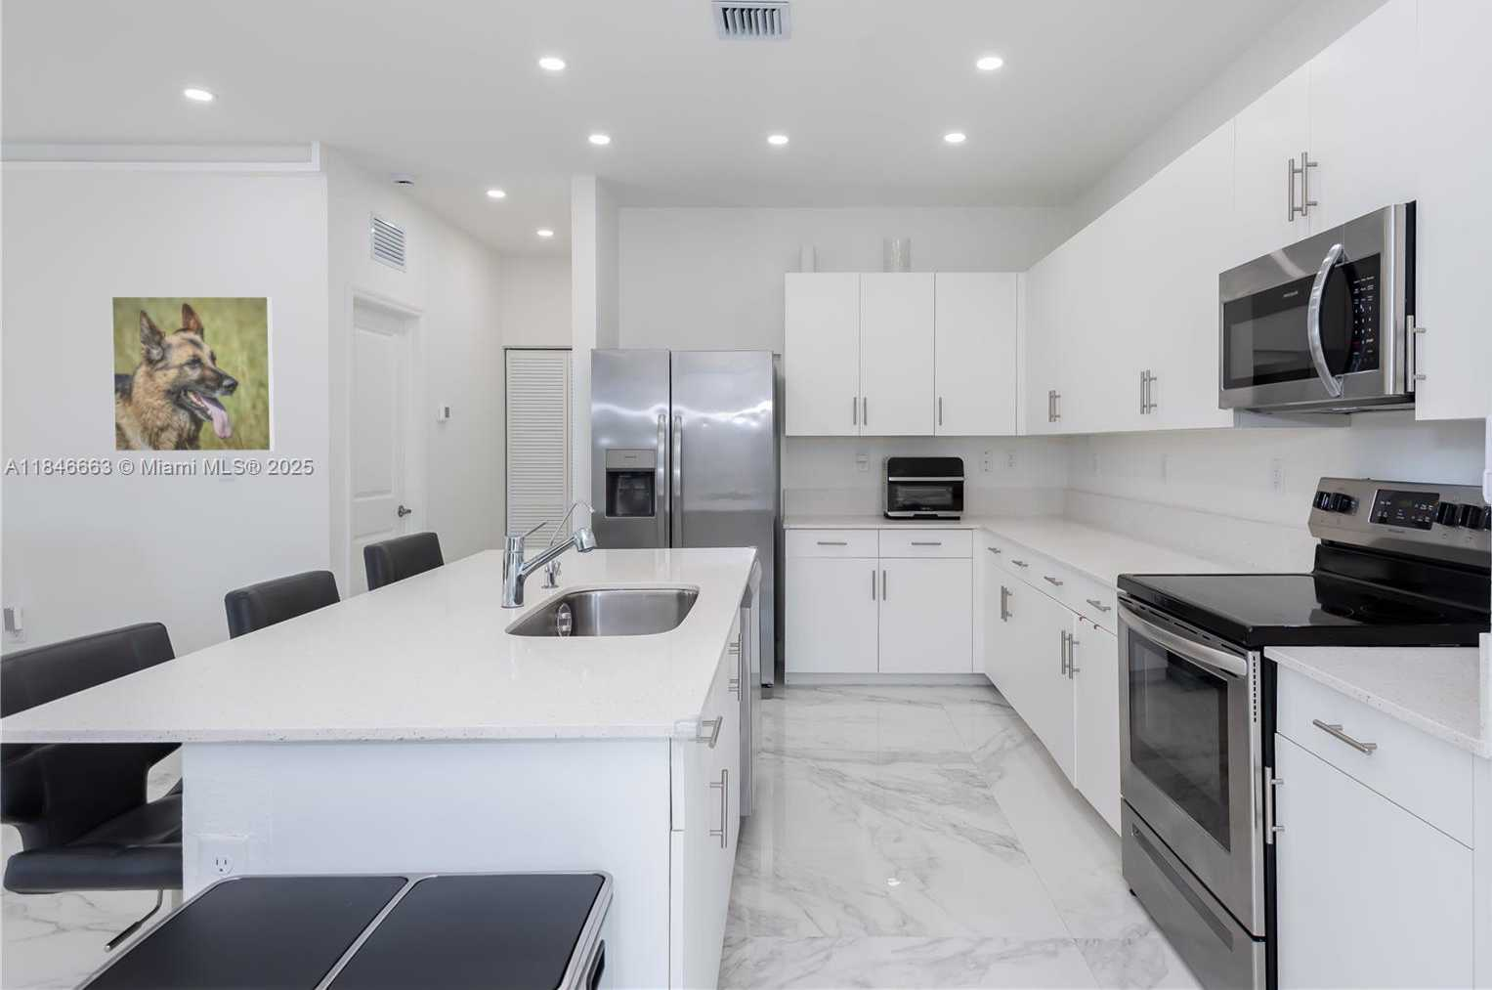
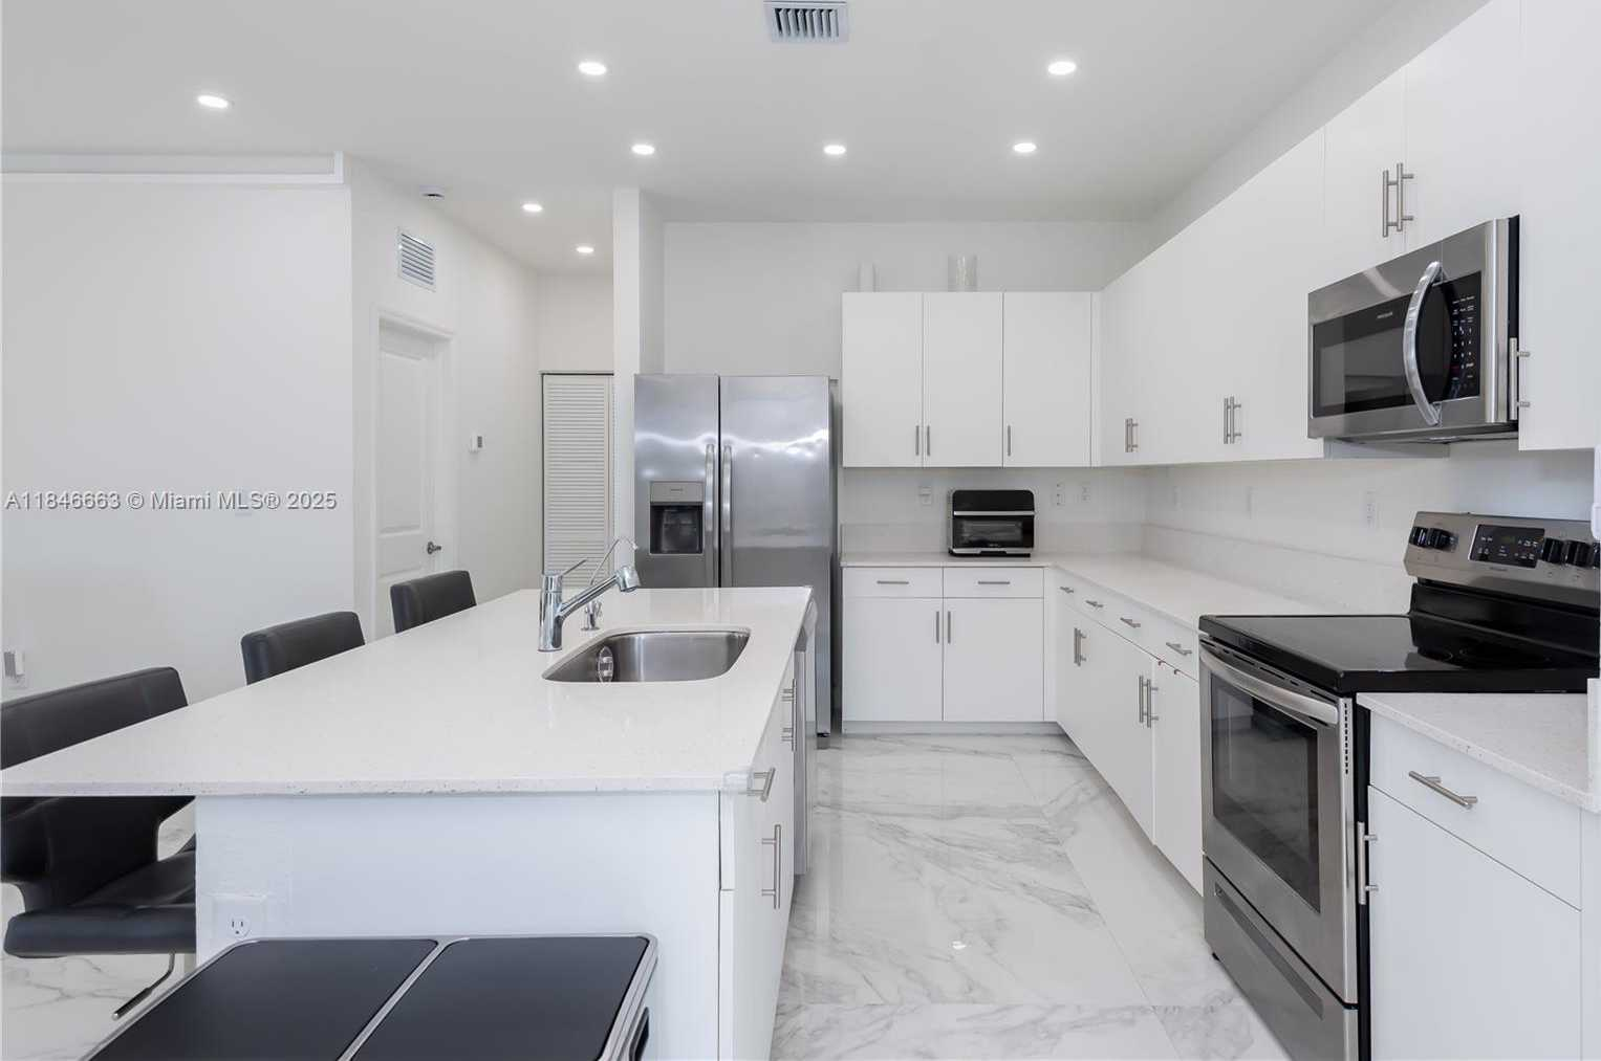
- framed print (192, 375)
